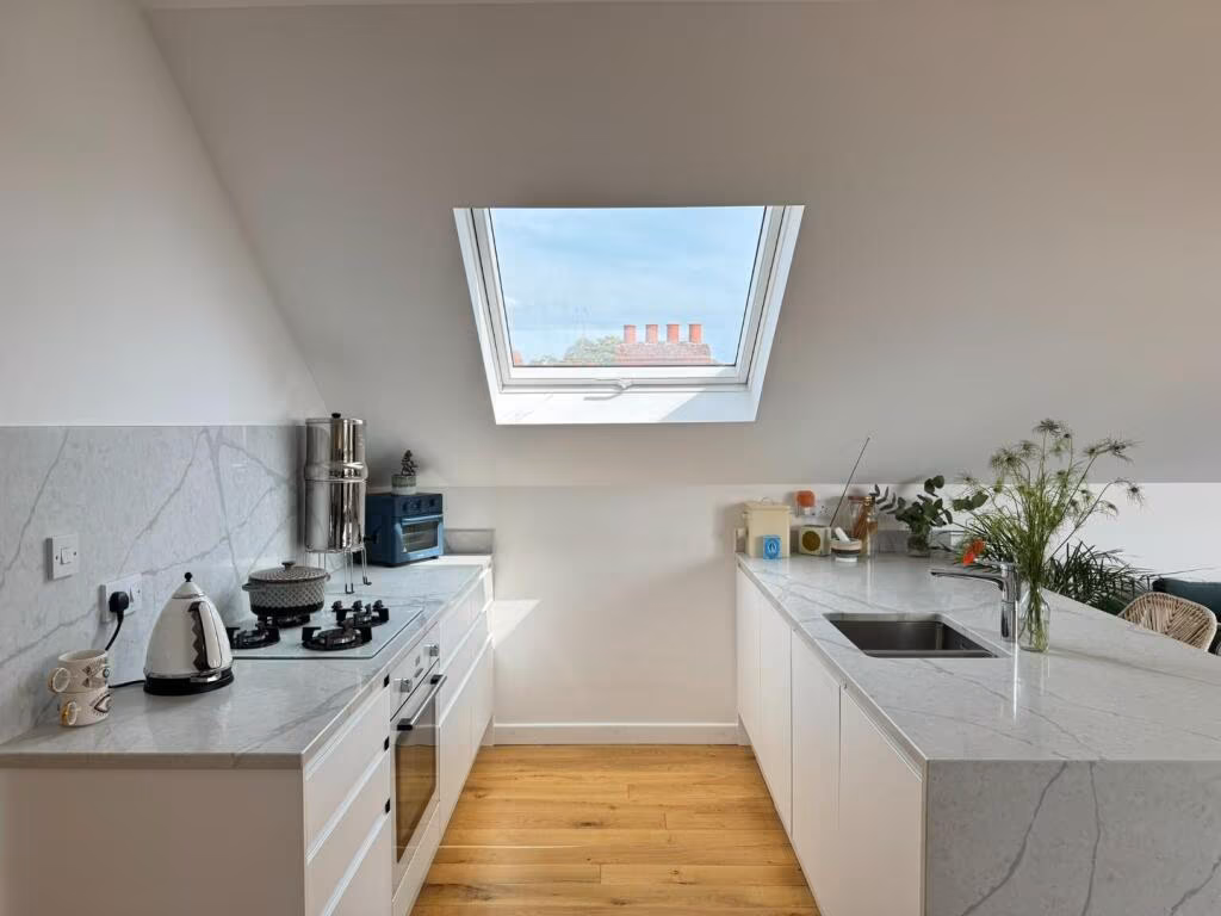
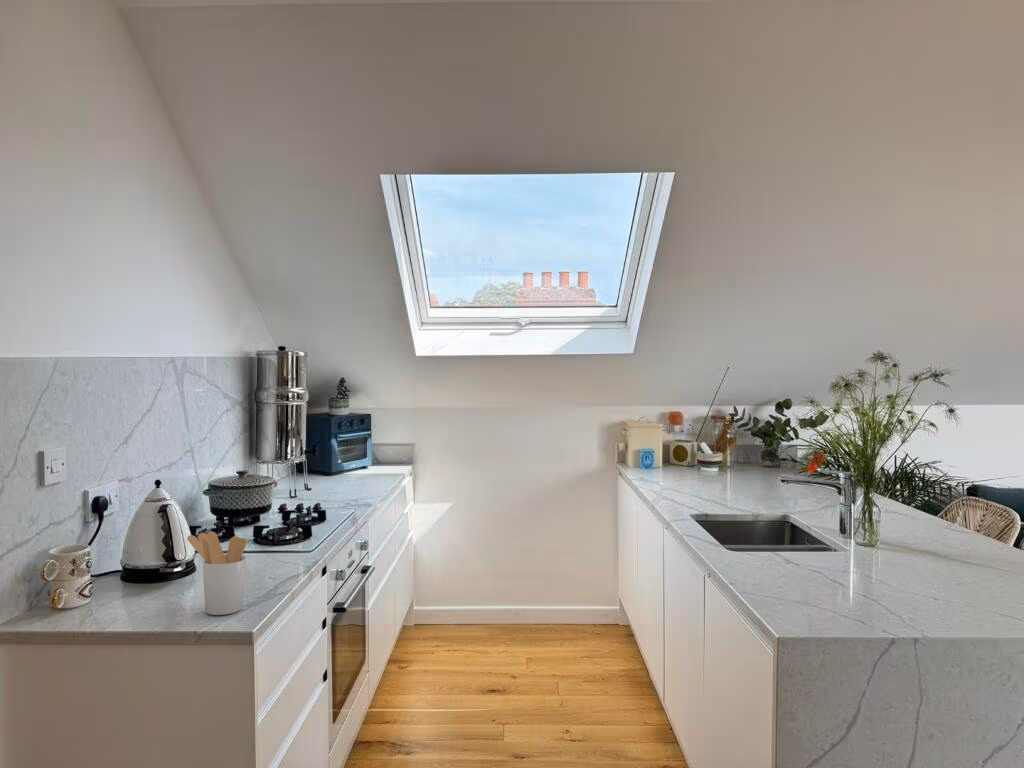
+ utensil holder (217, 570)
